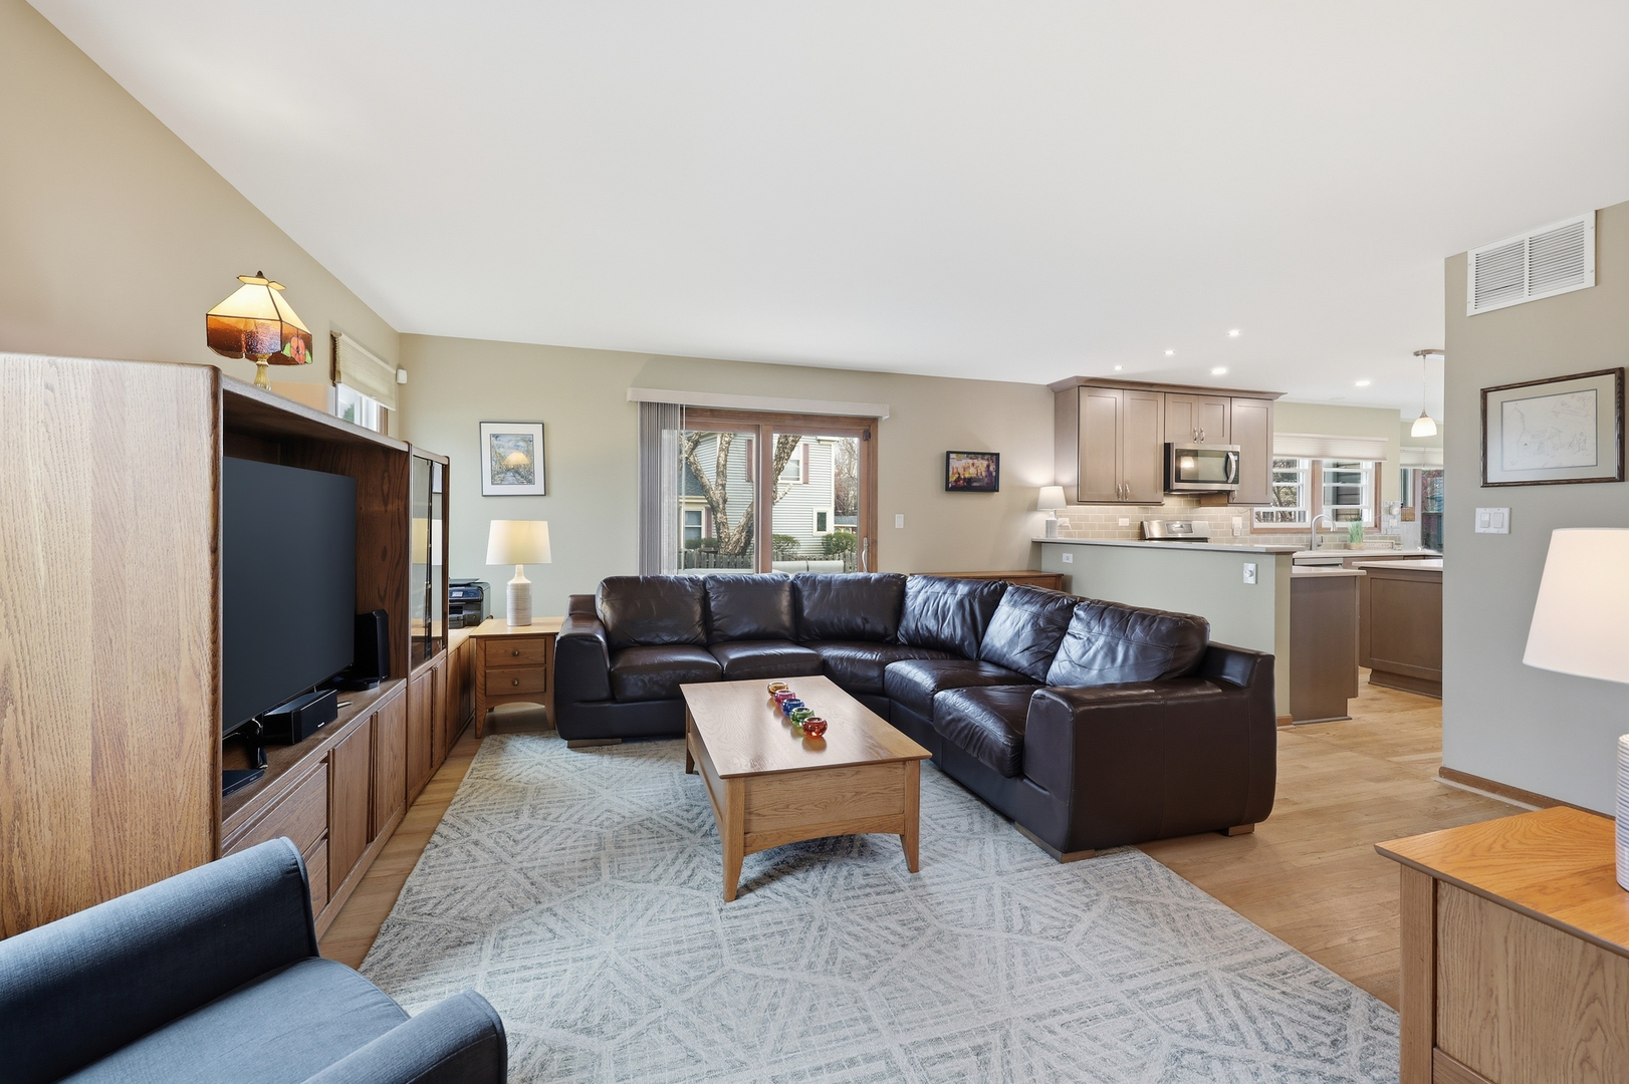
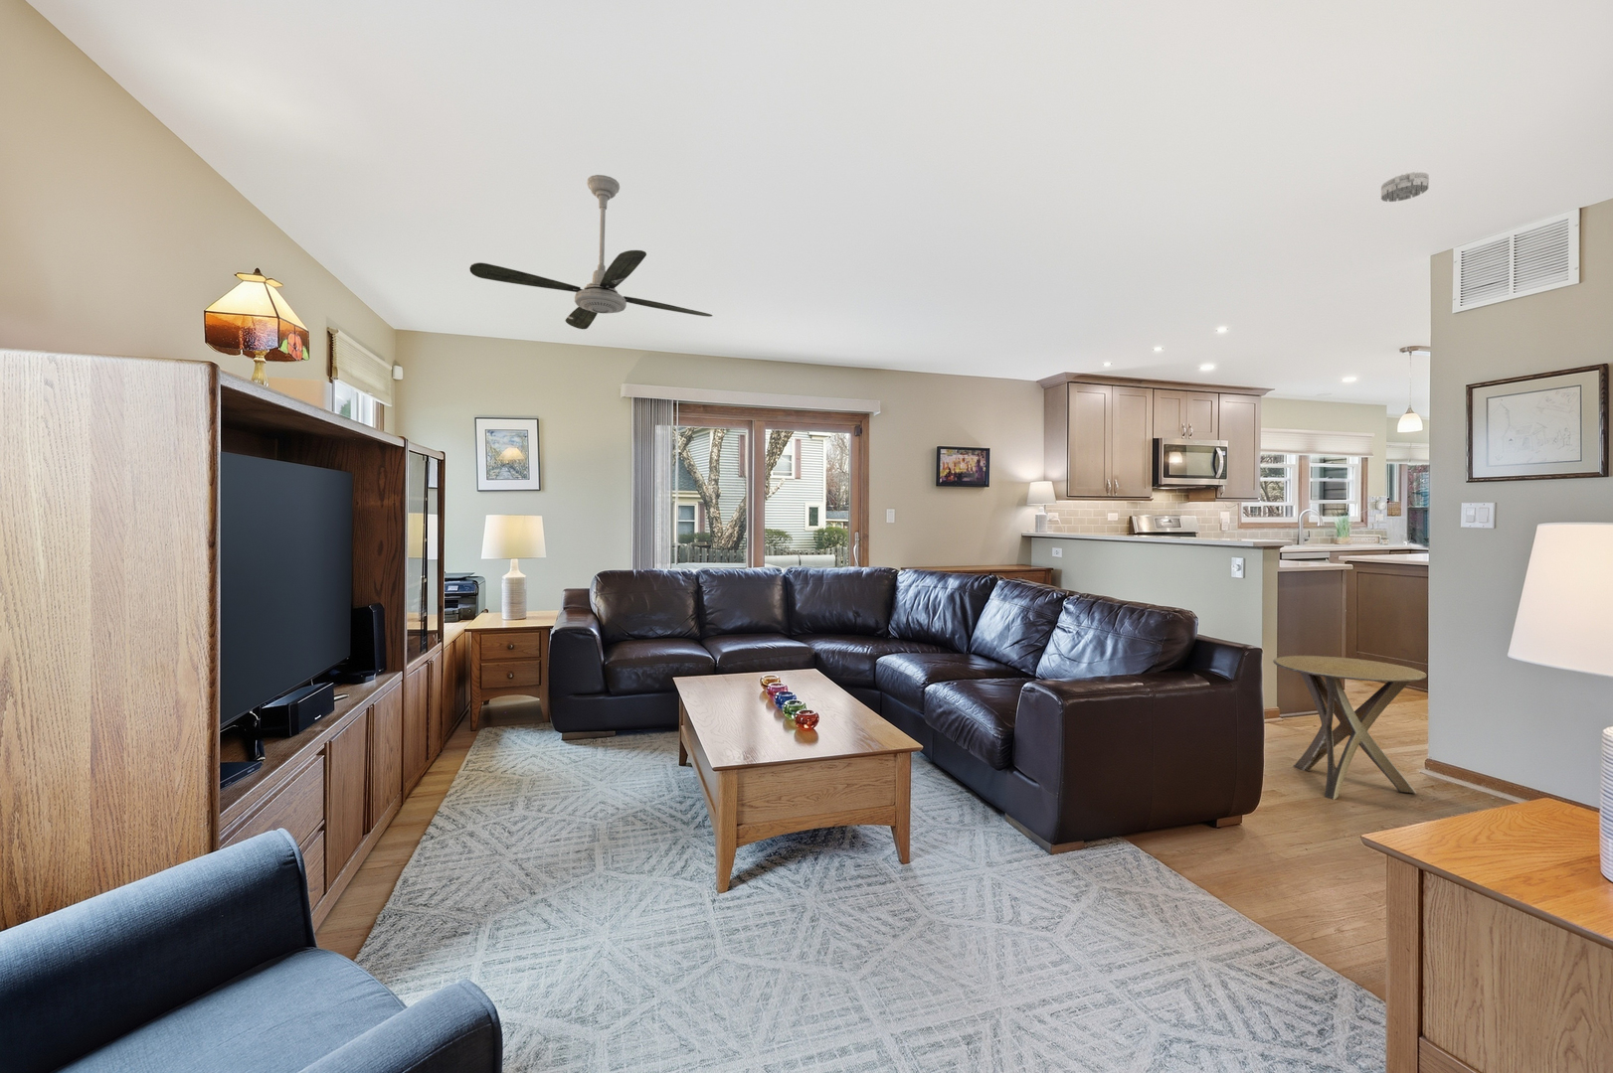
+ side table (1345, 726)
+ smoke detector (1404, 186)
+ ceiling fan (600, 243)
